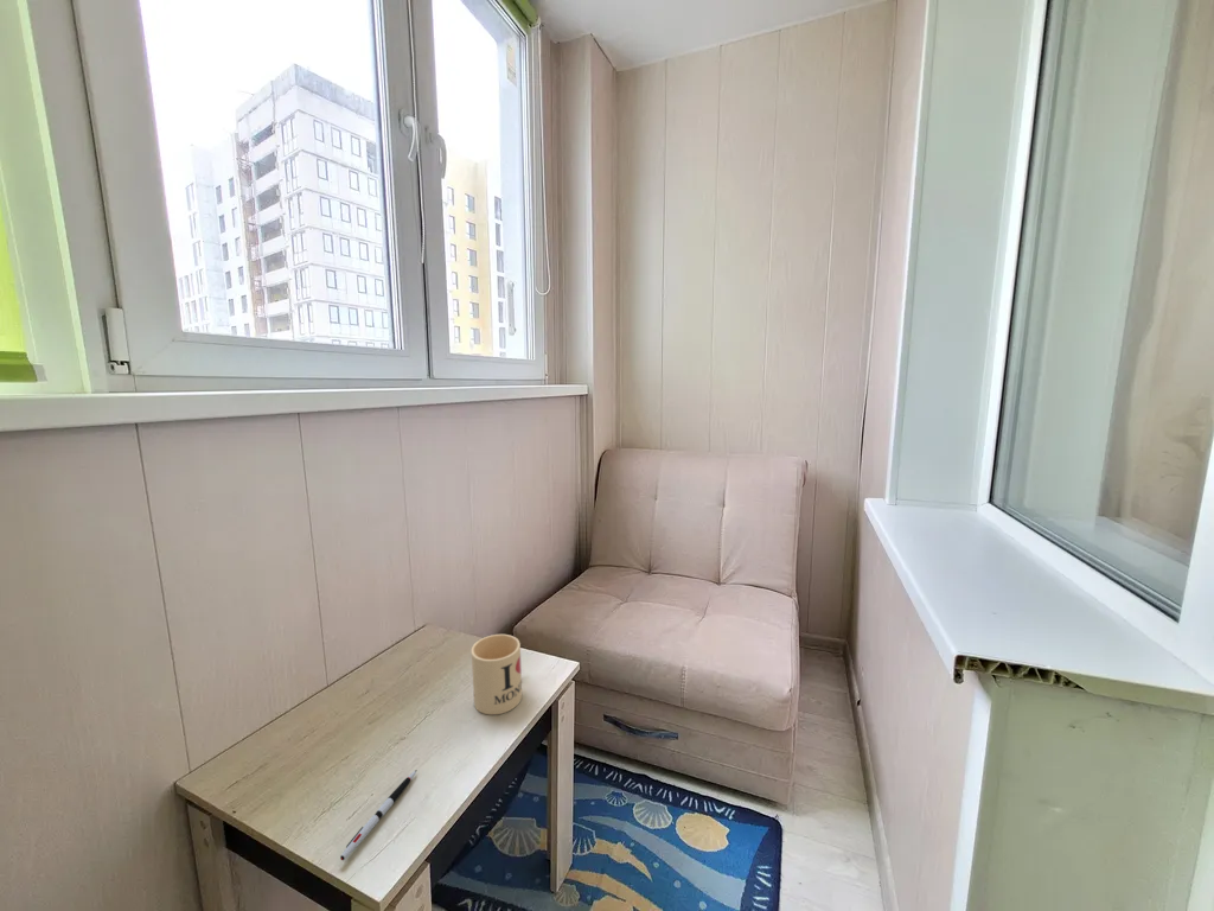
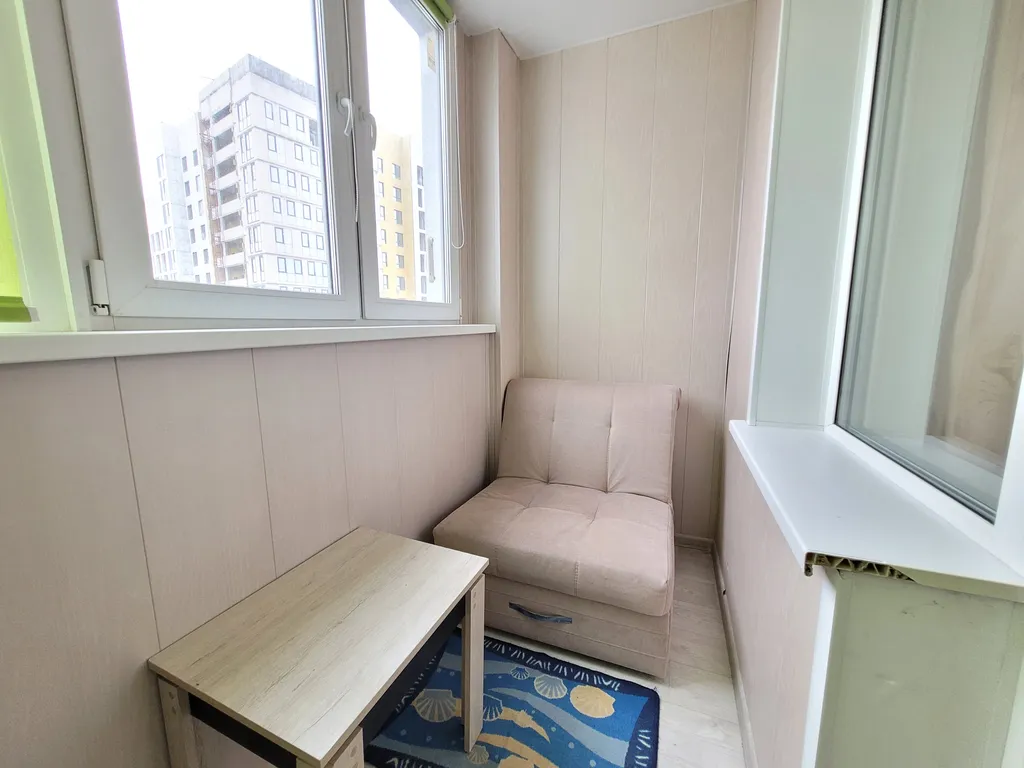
- pen (382, 809)
- mug (500, 667)
